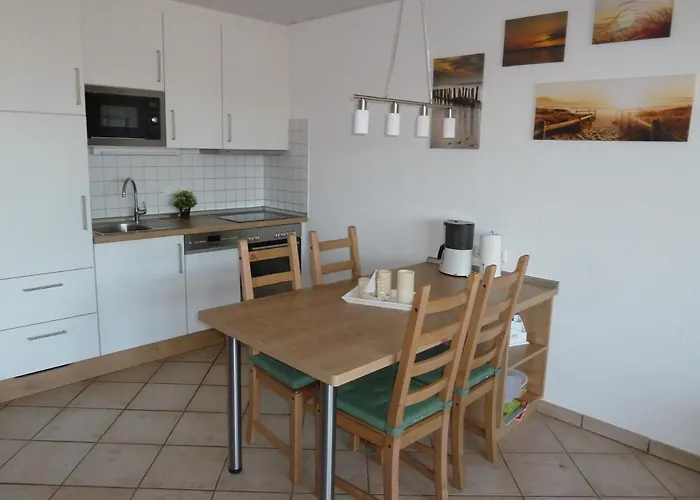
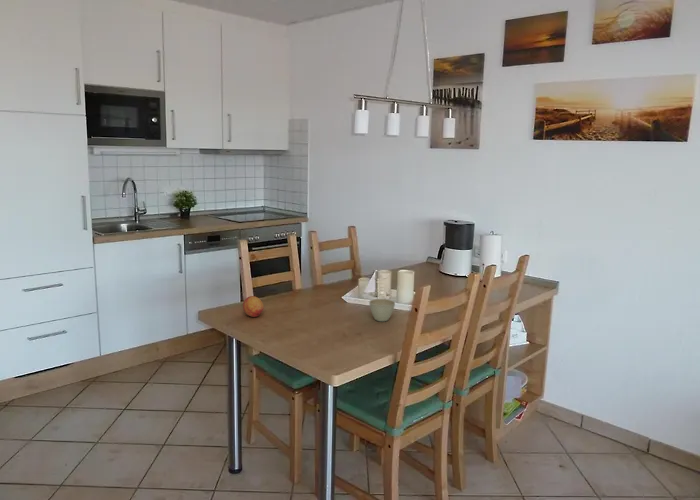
+ flower pot (381, 310)
+ fruit (253, 306)
